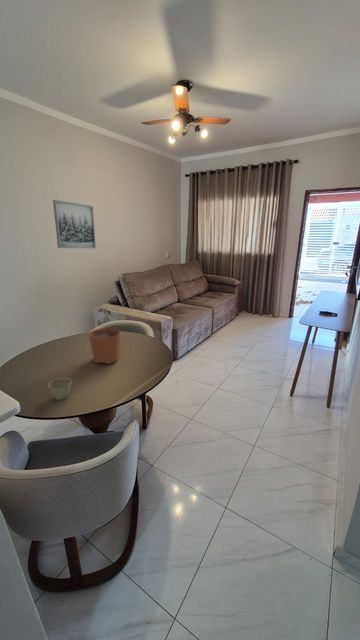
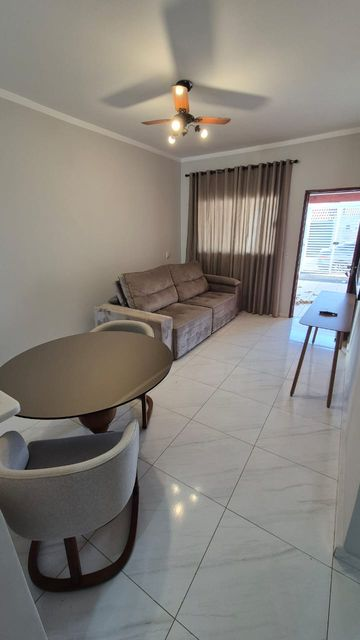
- flower pot (60, 390)
- wall art (76, 226)
- plant pot (105, 339)
